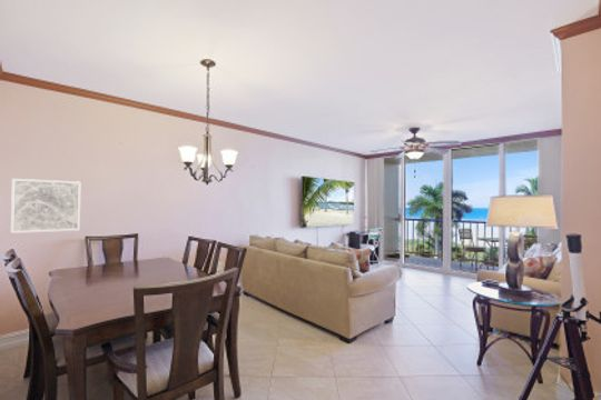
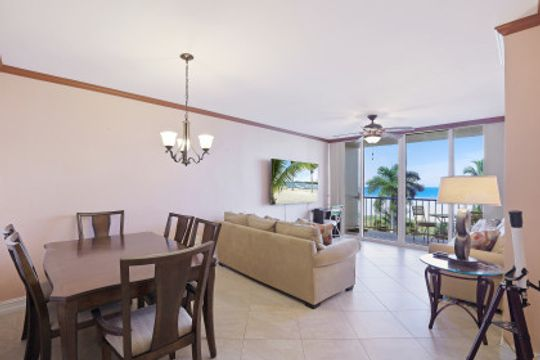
- wall art (48, 206)
